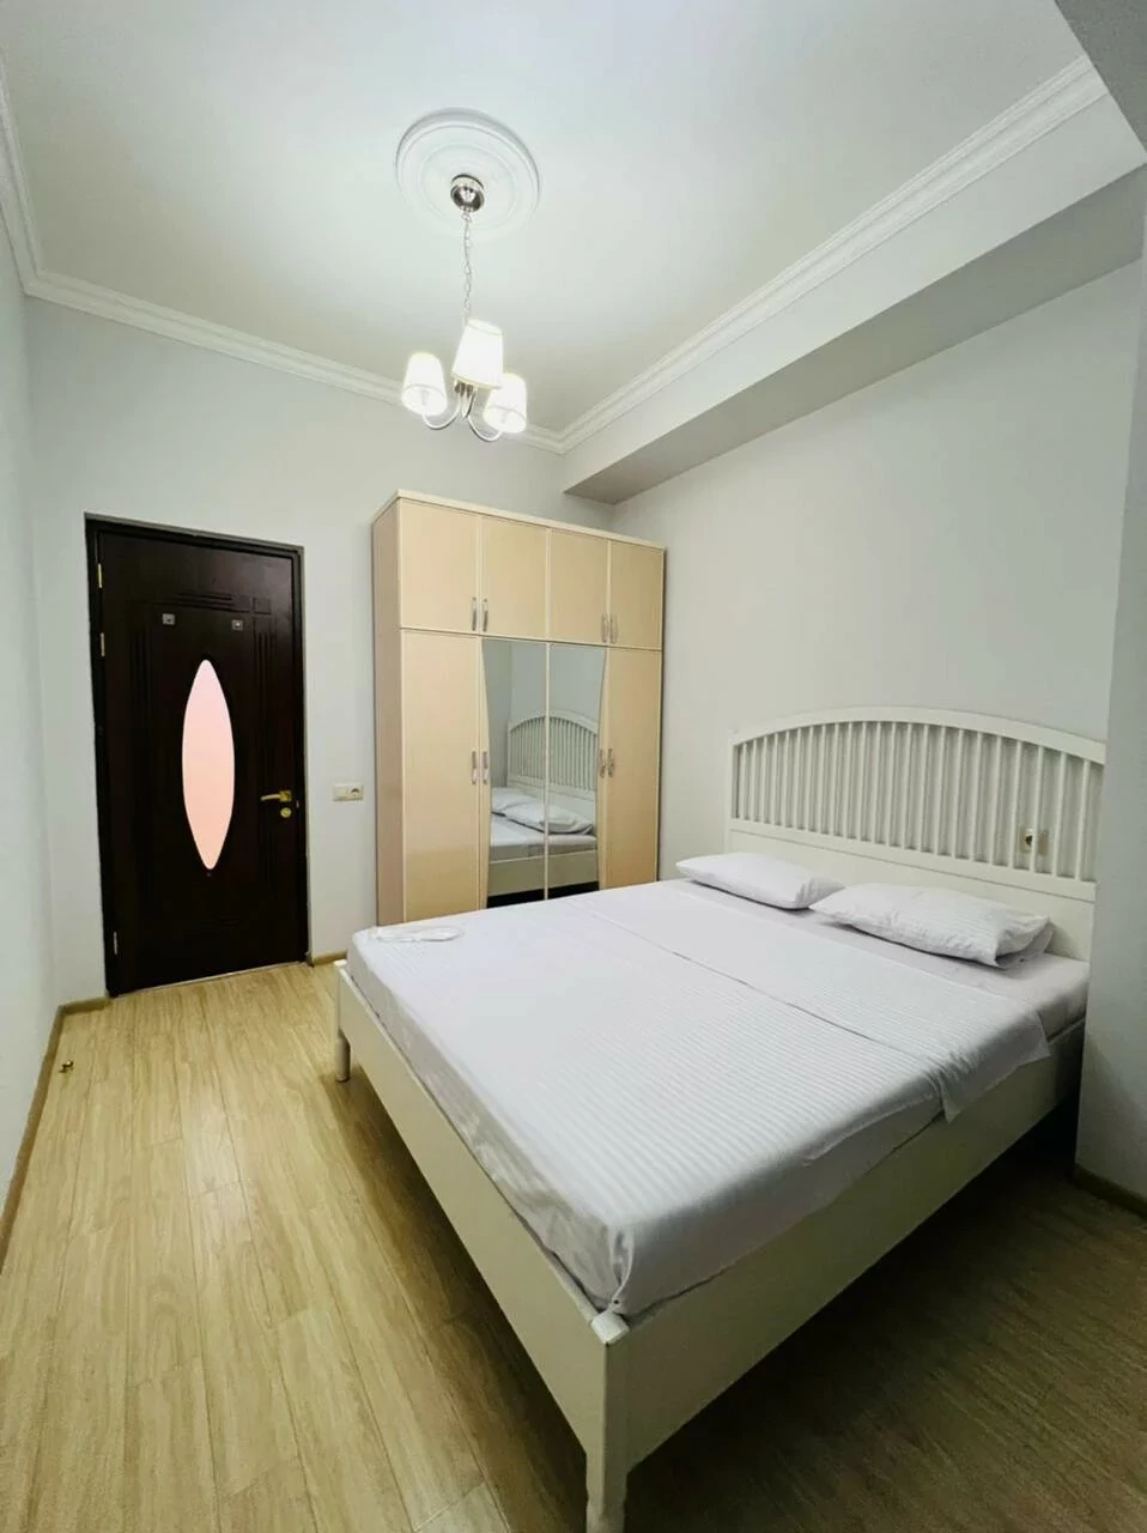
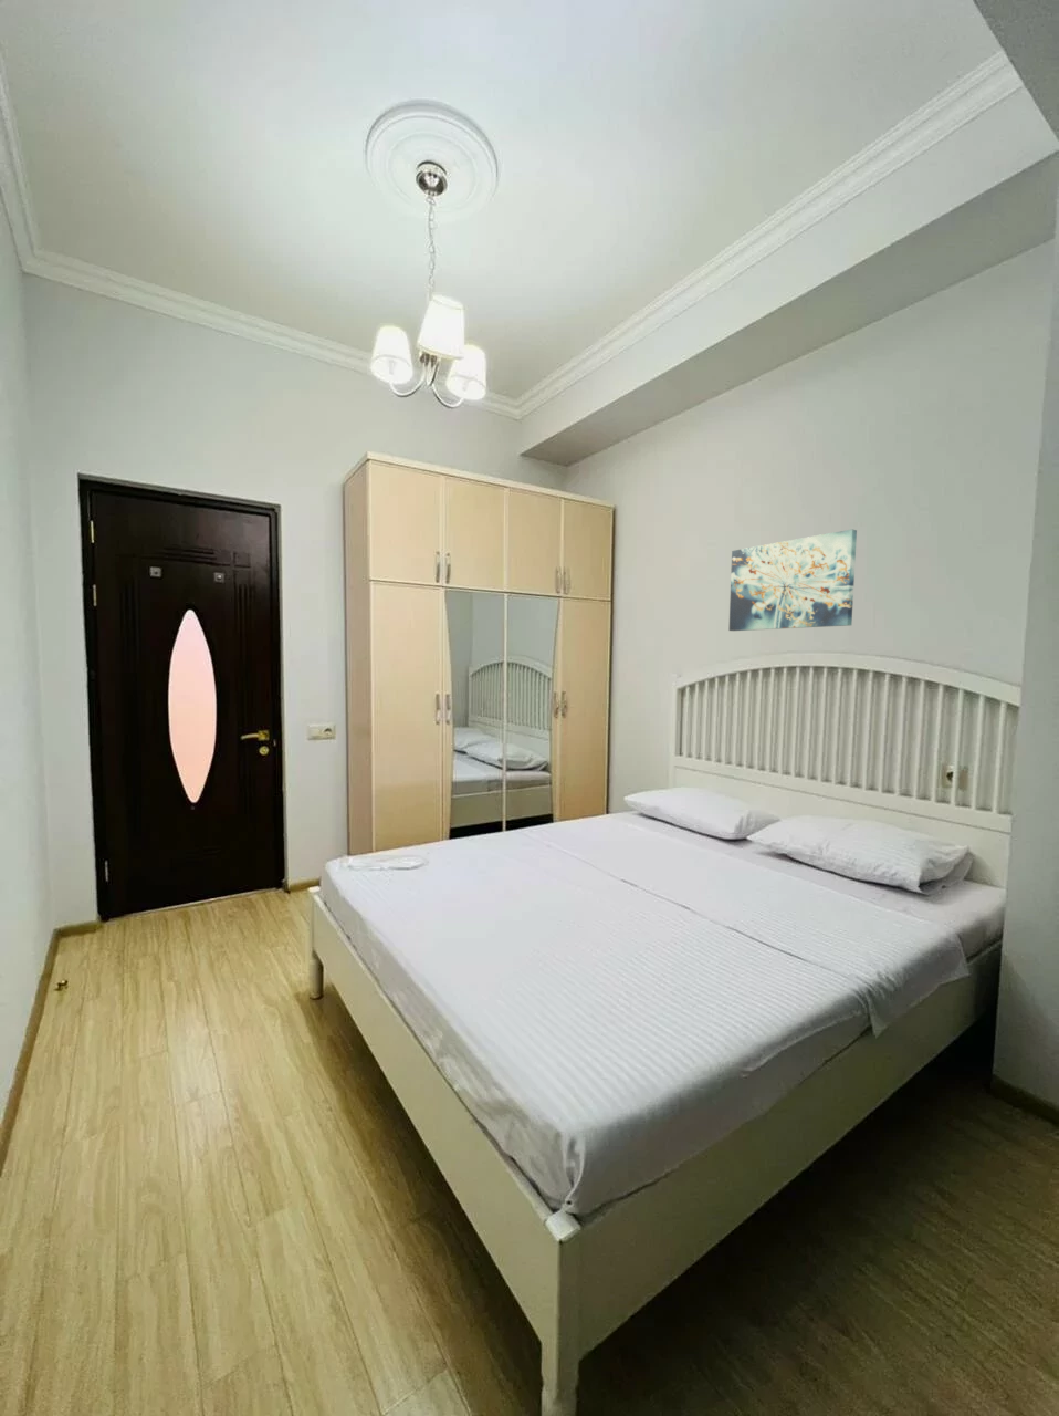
+ wall art (786, 584)
